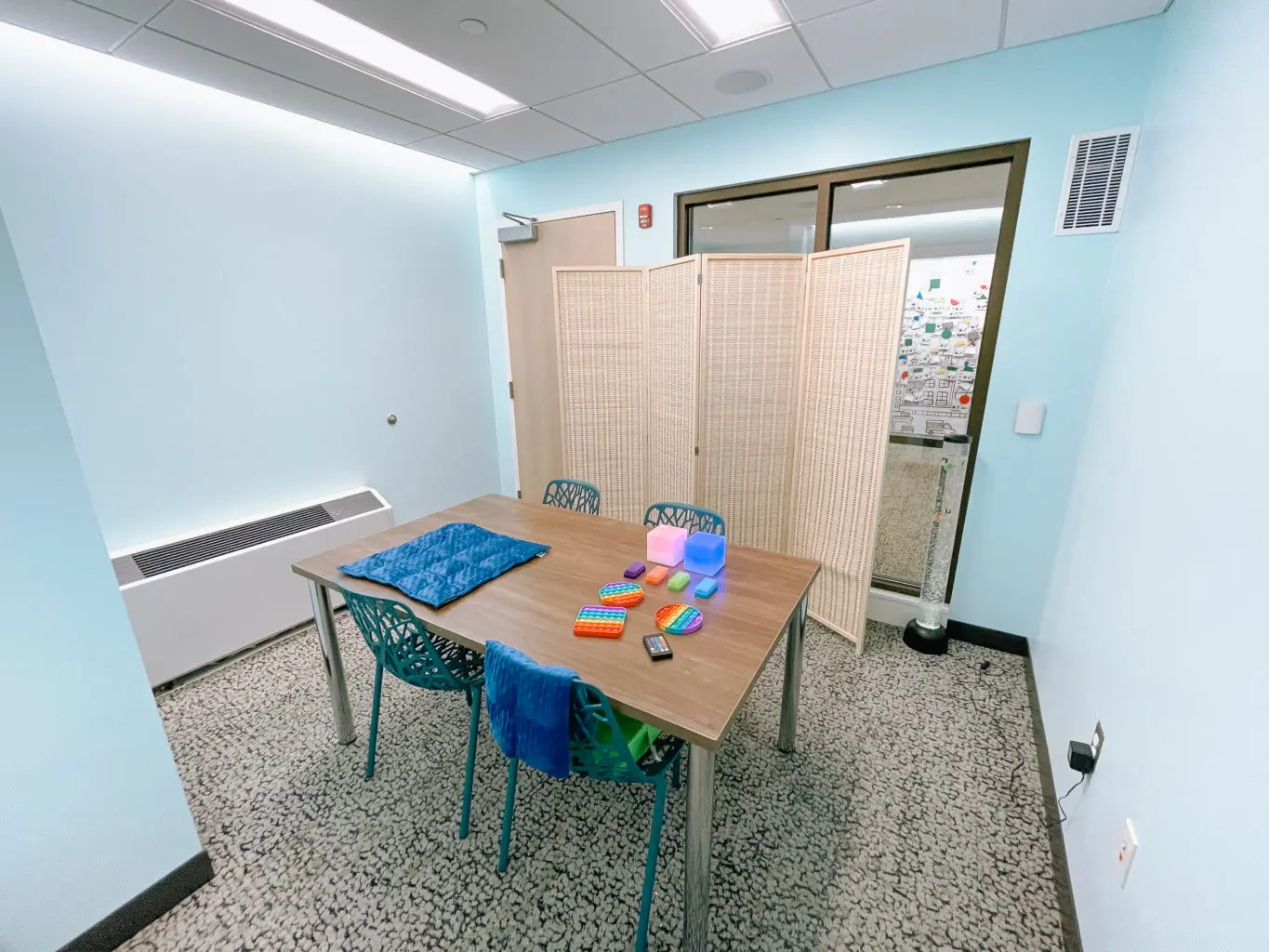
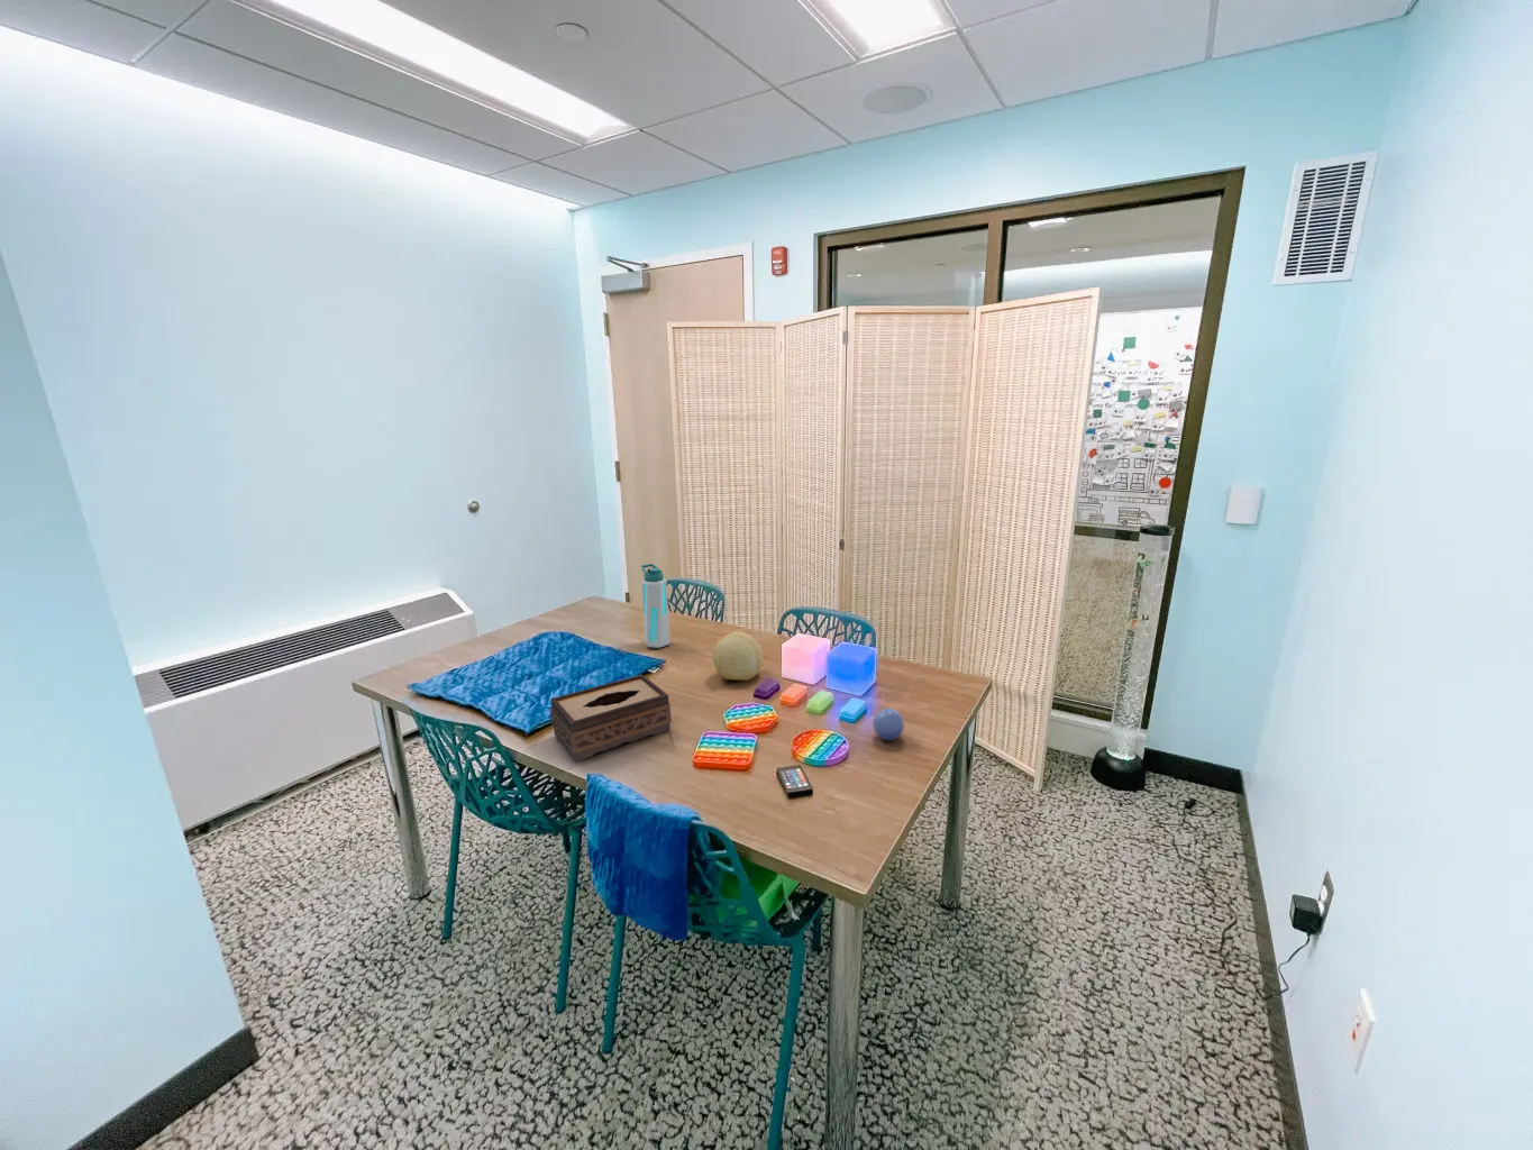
+ stress ball (888, 724)
+ tissue box (611, 714)
+ water bottle (654, 605)
+ decorative ball (738, 655)
